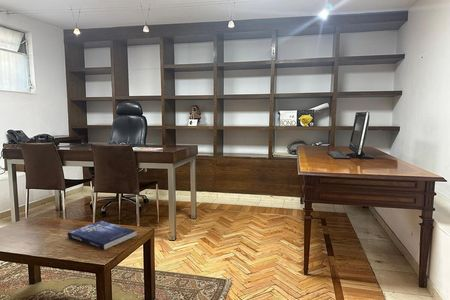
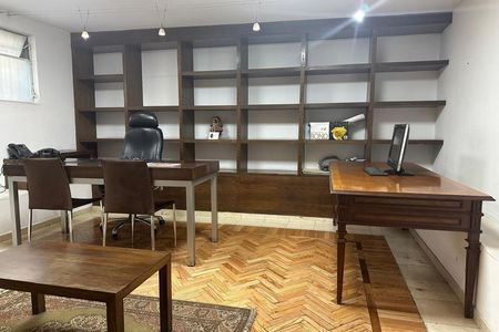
- book (102, 233)
